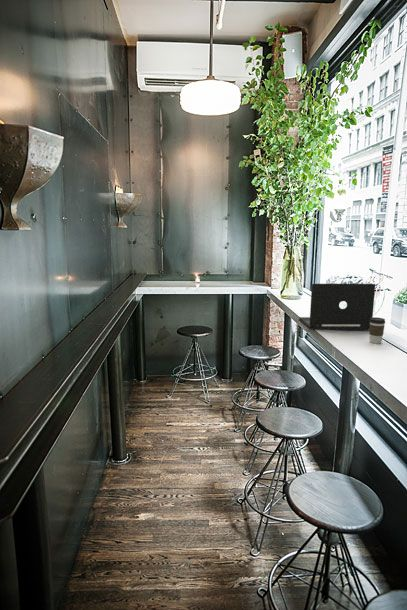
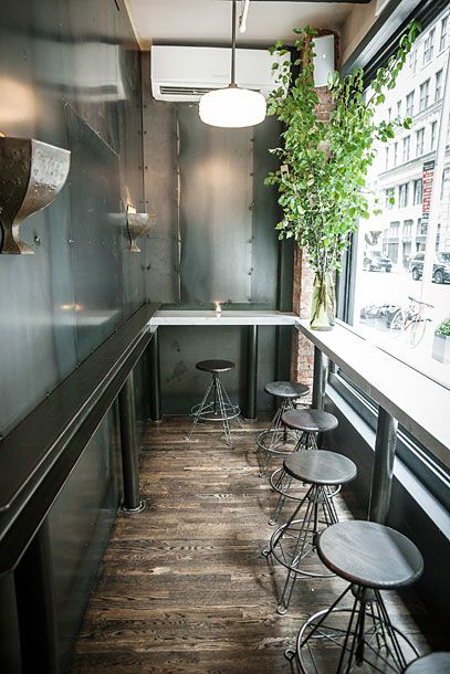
- coffee cup (376, 330)
- laptop (334, 303)
